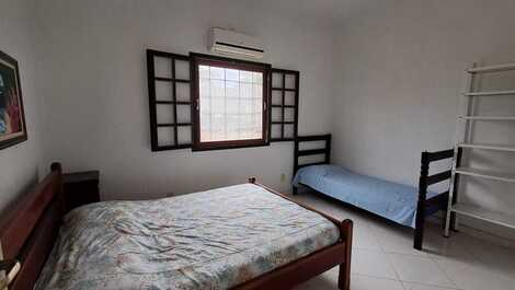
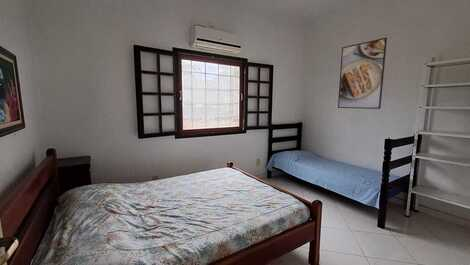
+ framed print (360, 76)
